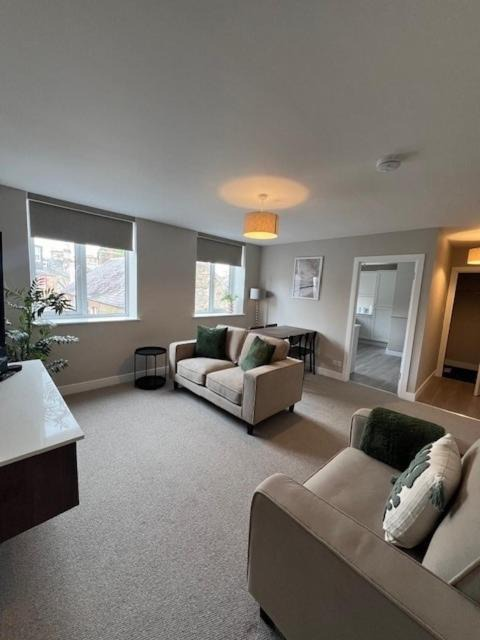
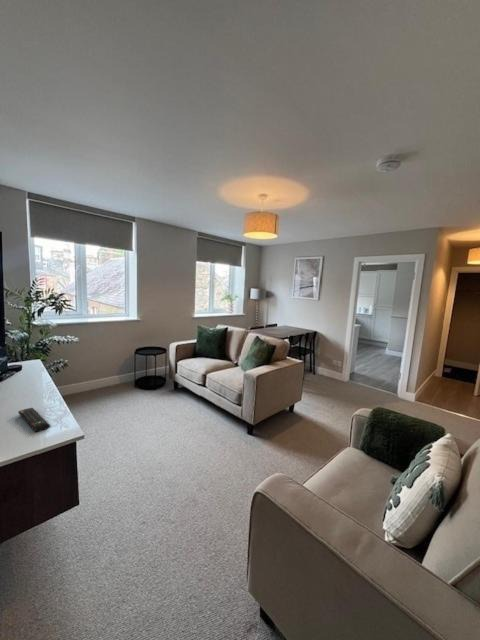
+ remote control (33, 419)
